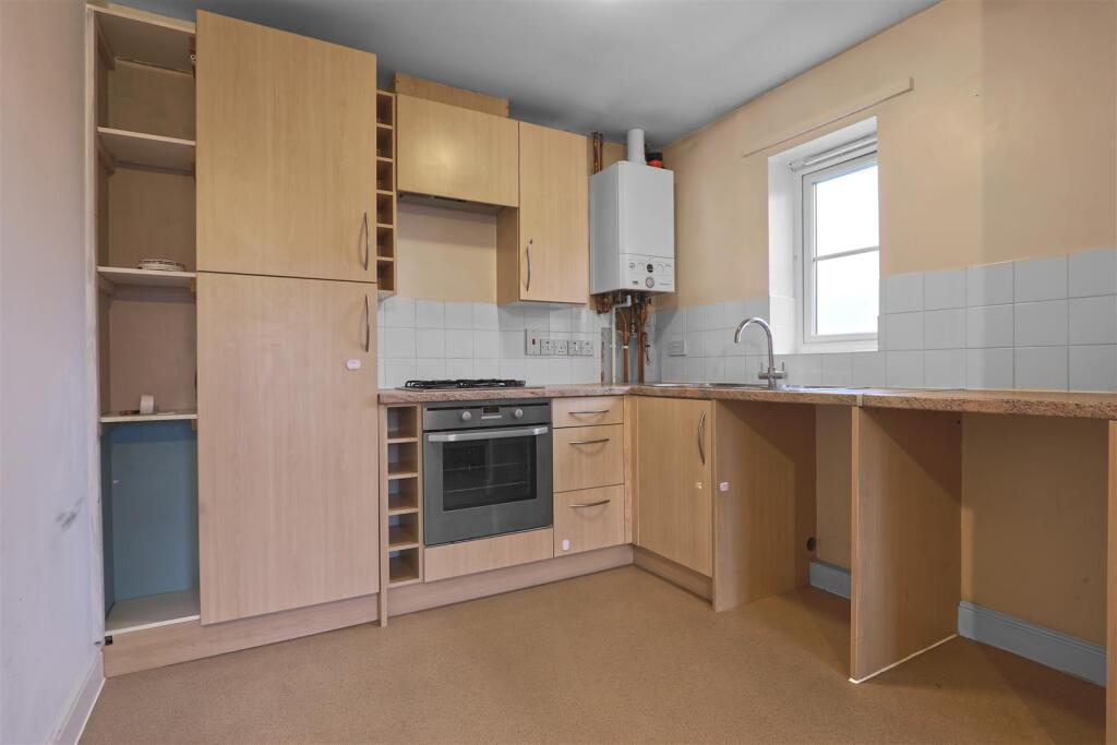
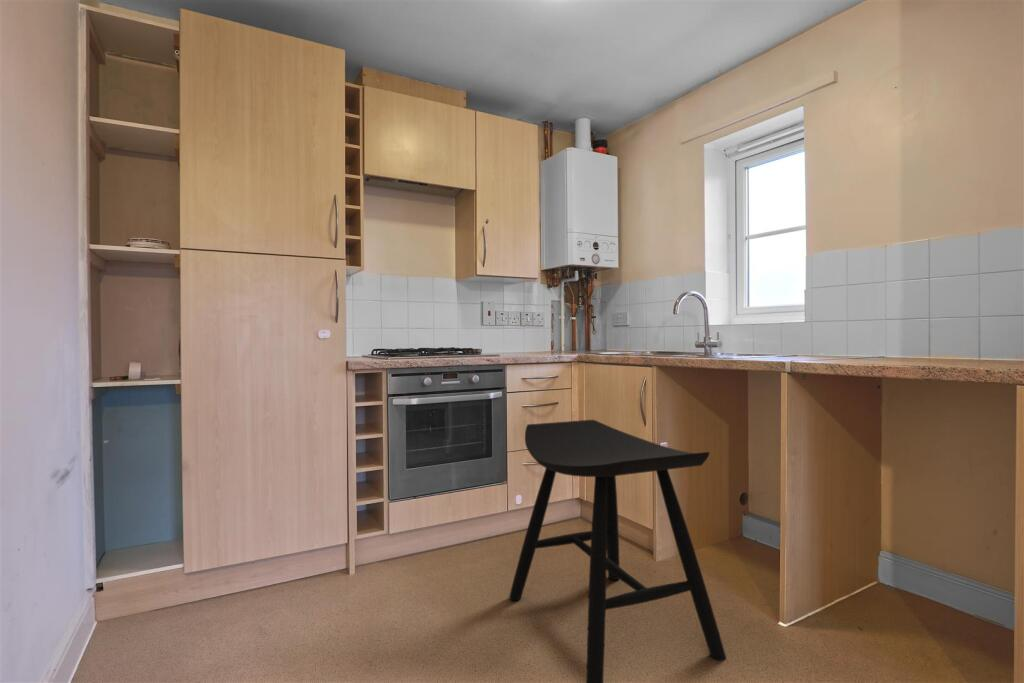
+ stool (605, 530)
